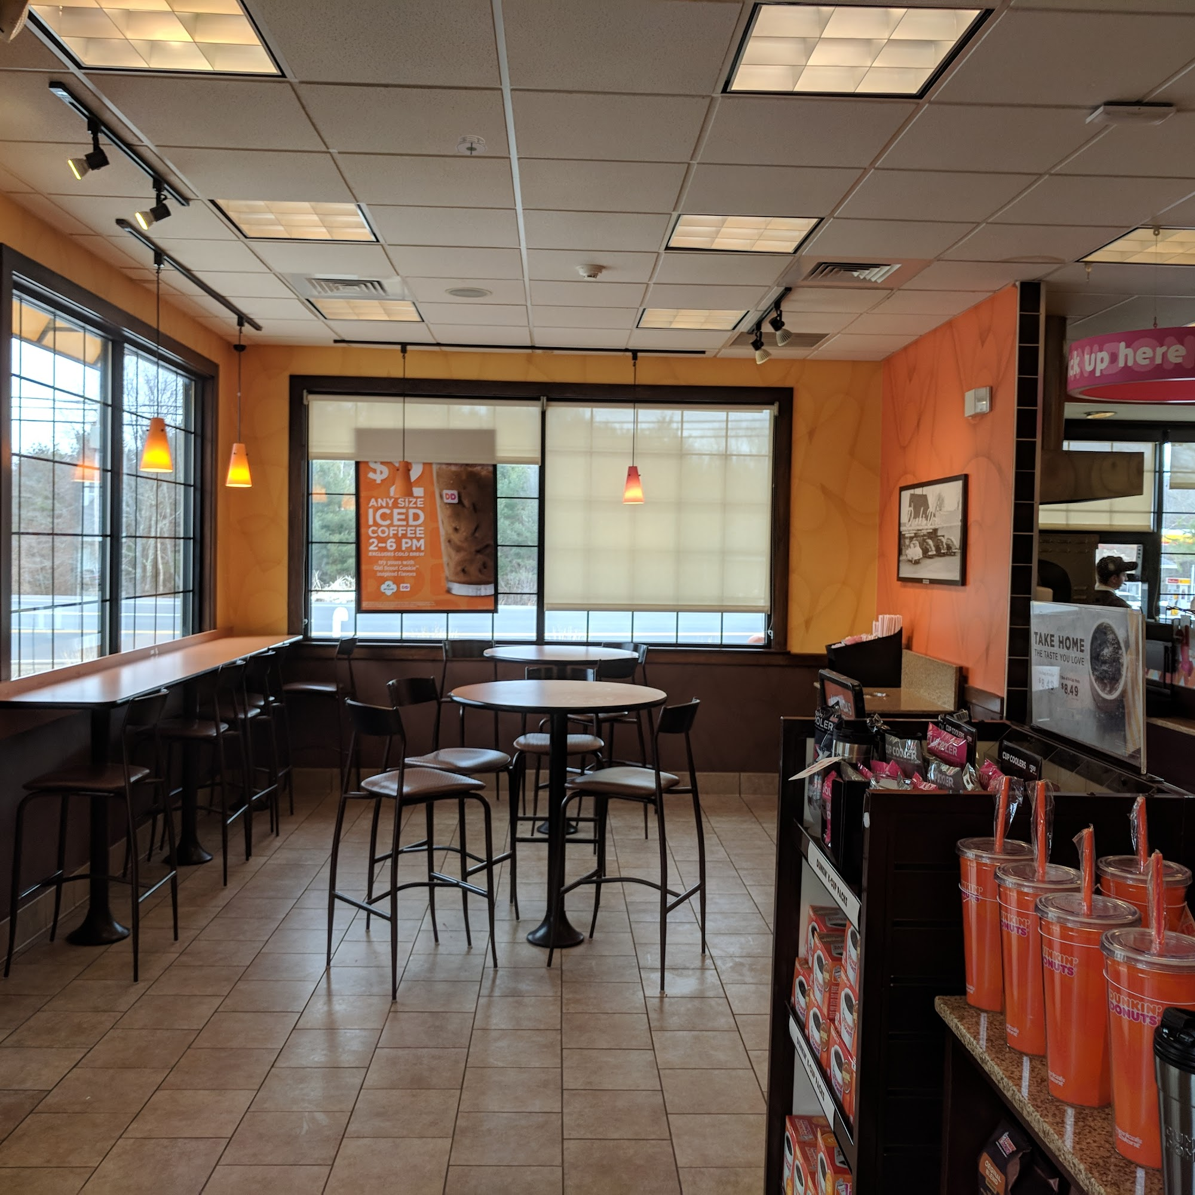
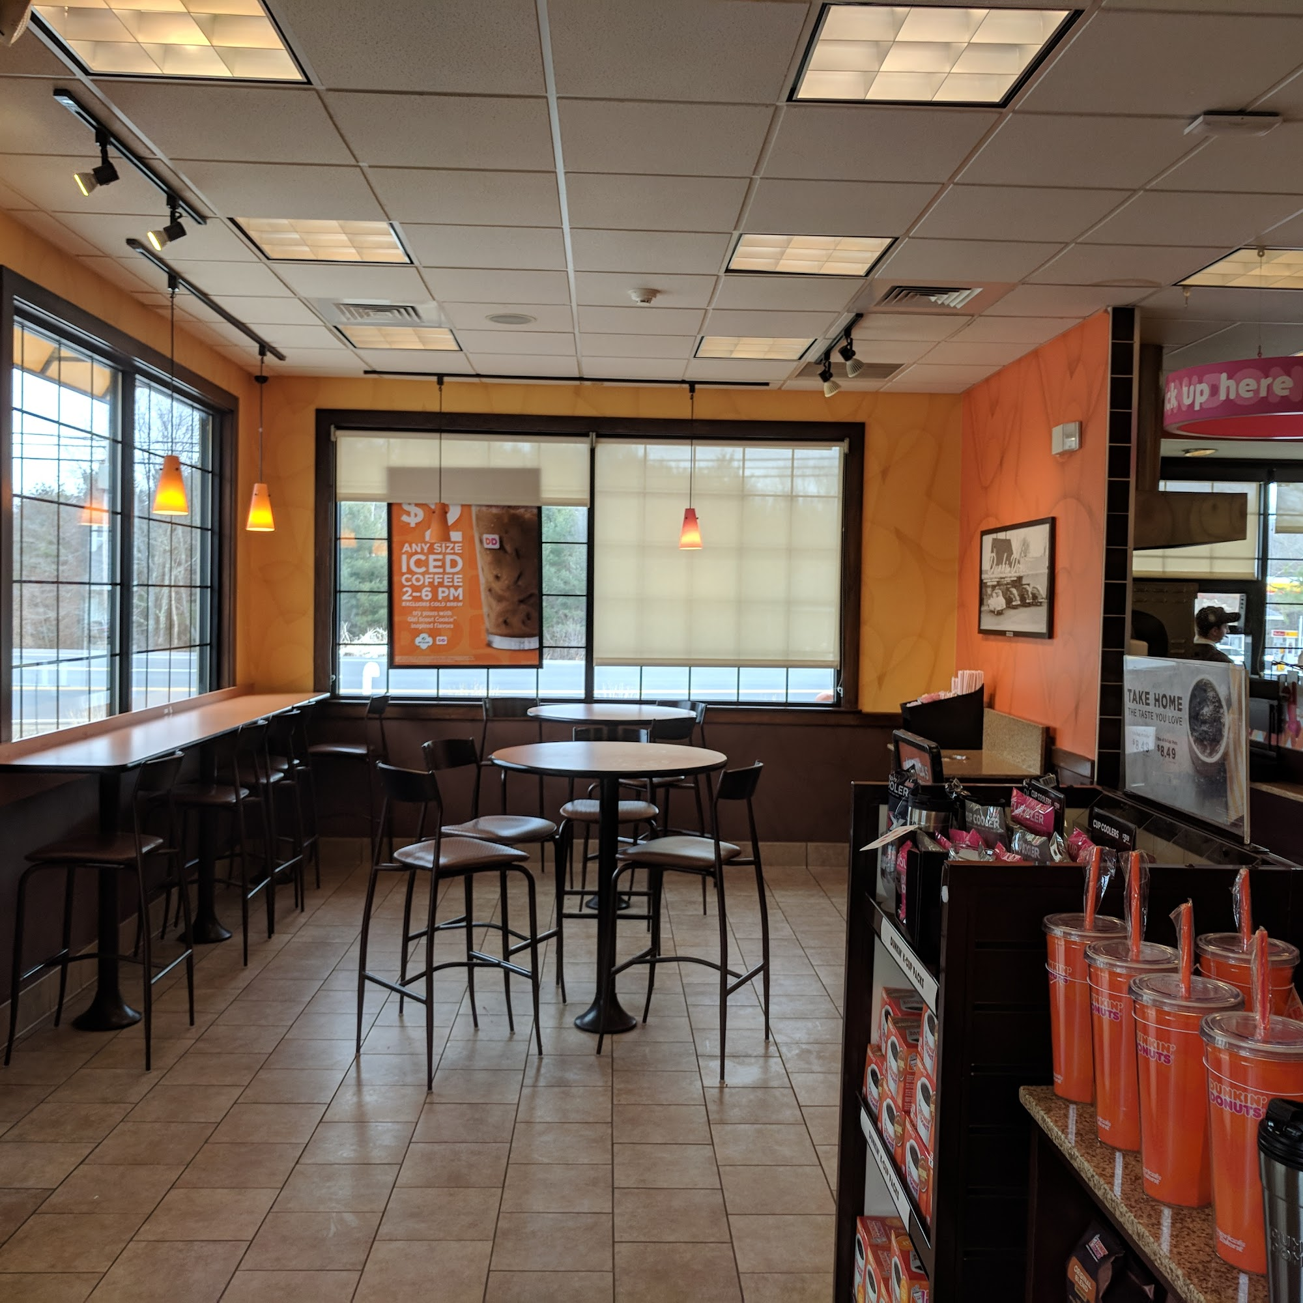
- smoke detector (471, 146)
